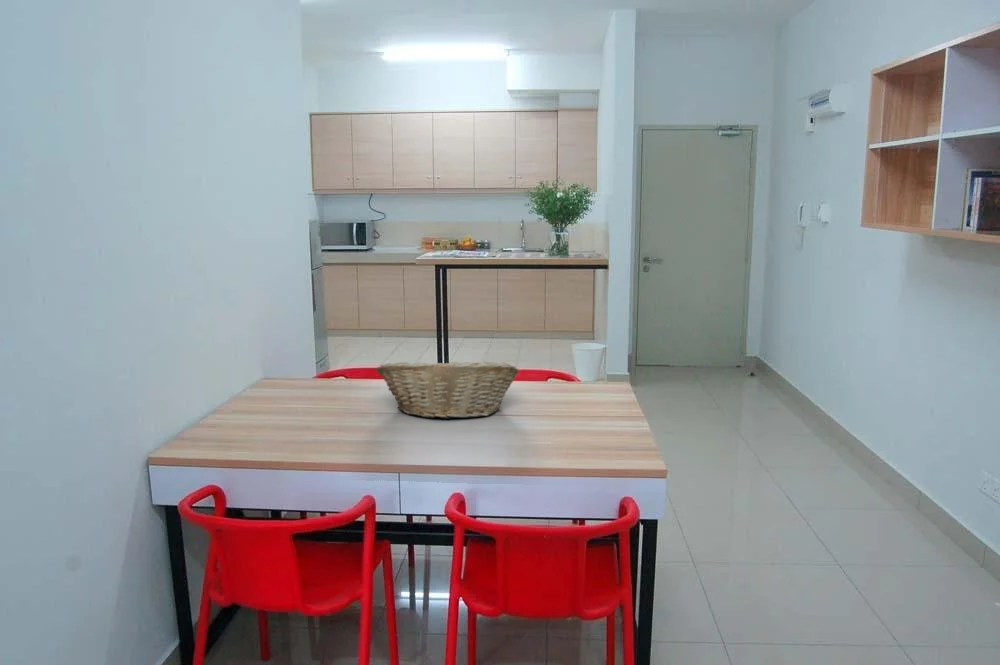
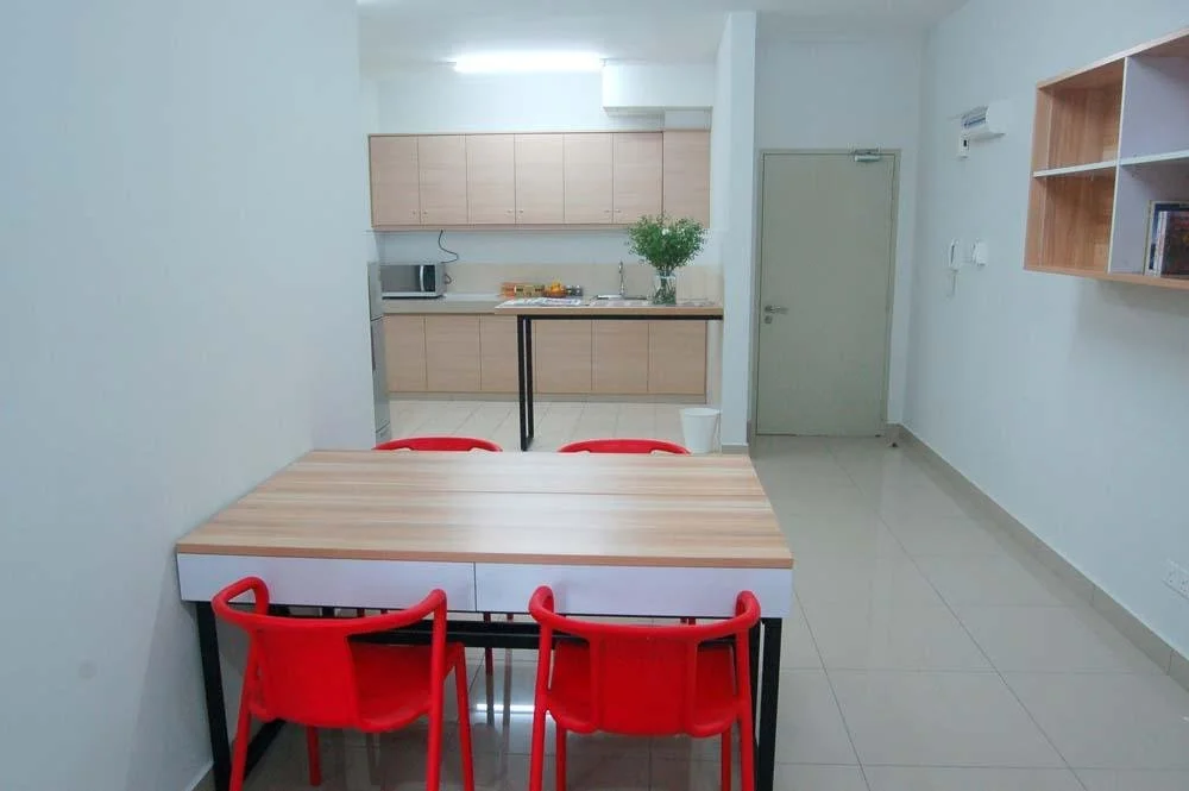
- fruit basket (448, 381)
